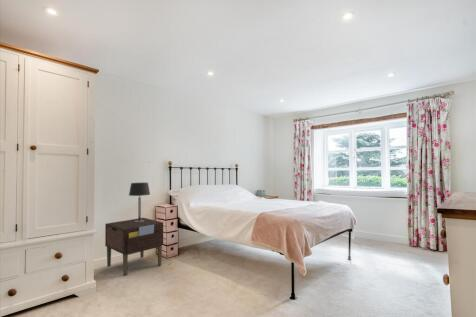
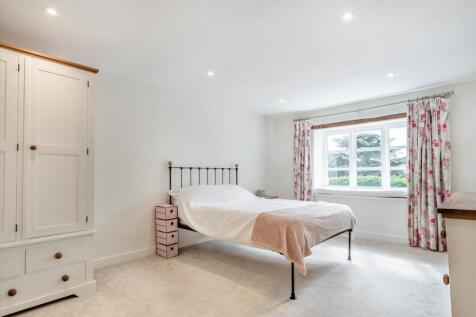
- nightstand (135, 244)
- table lamp (139, 202)
